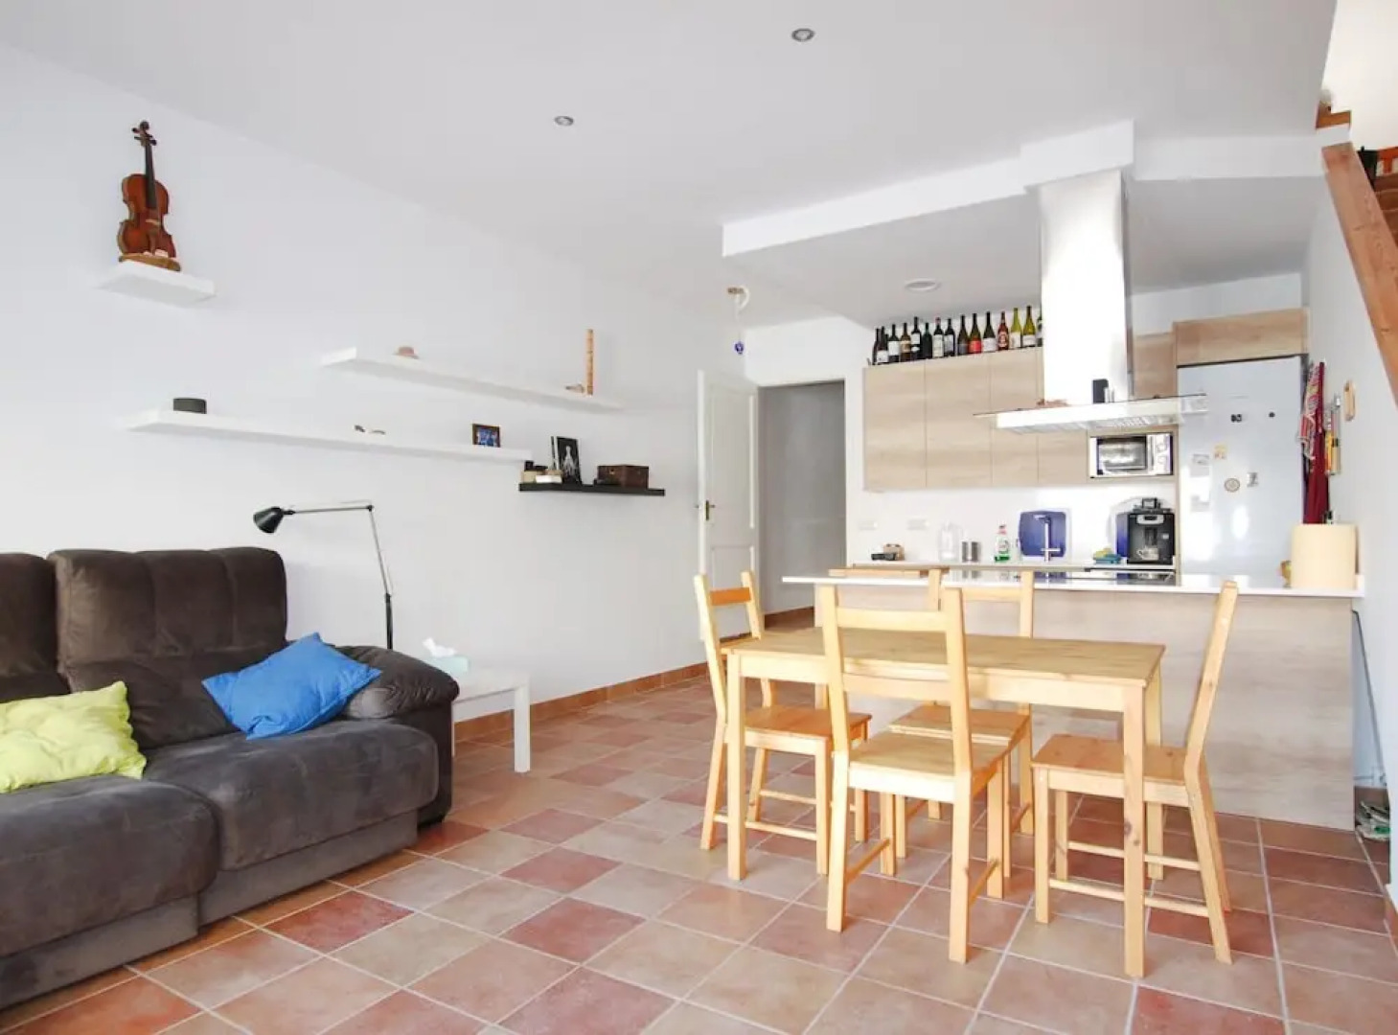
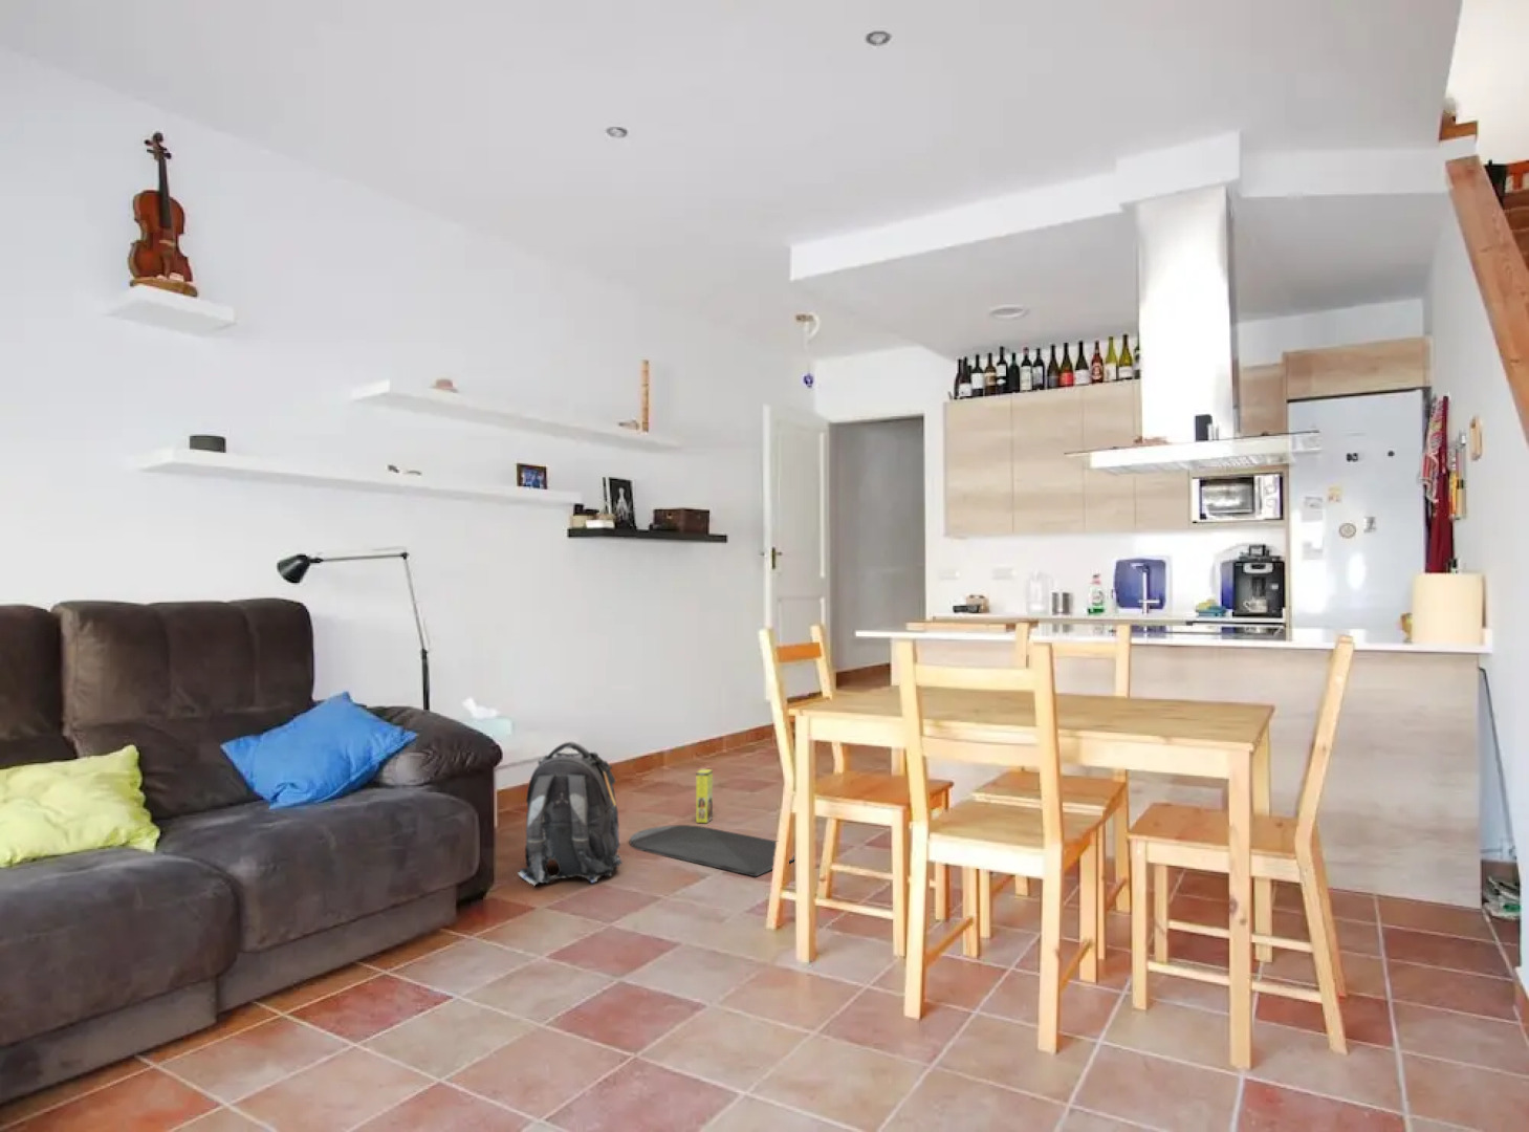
+ door mat (710, 845)
+ box (704, 795)
+ backpack (568, 809)
